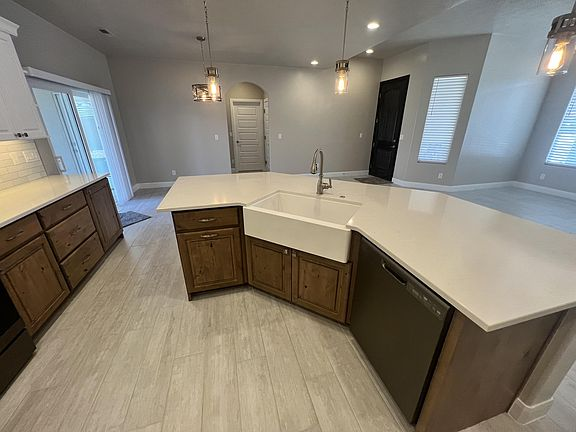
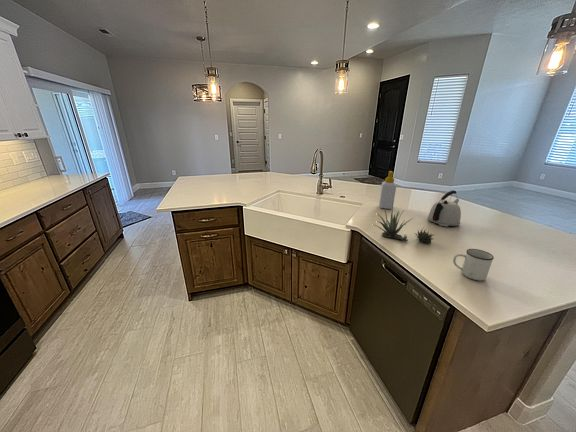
+ soap bottle (388, 190)
+ mug (470, 263)
+ kettle (447, 206)
+ succulent plant (404, 220)
